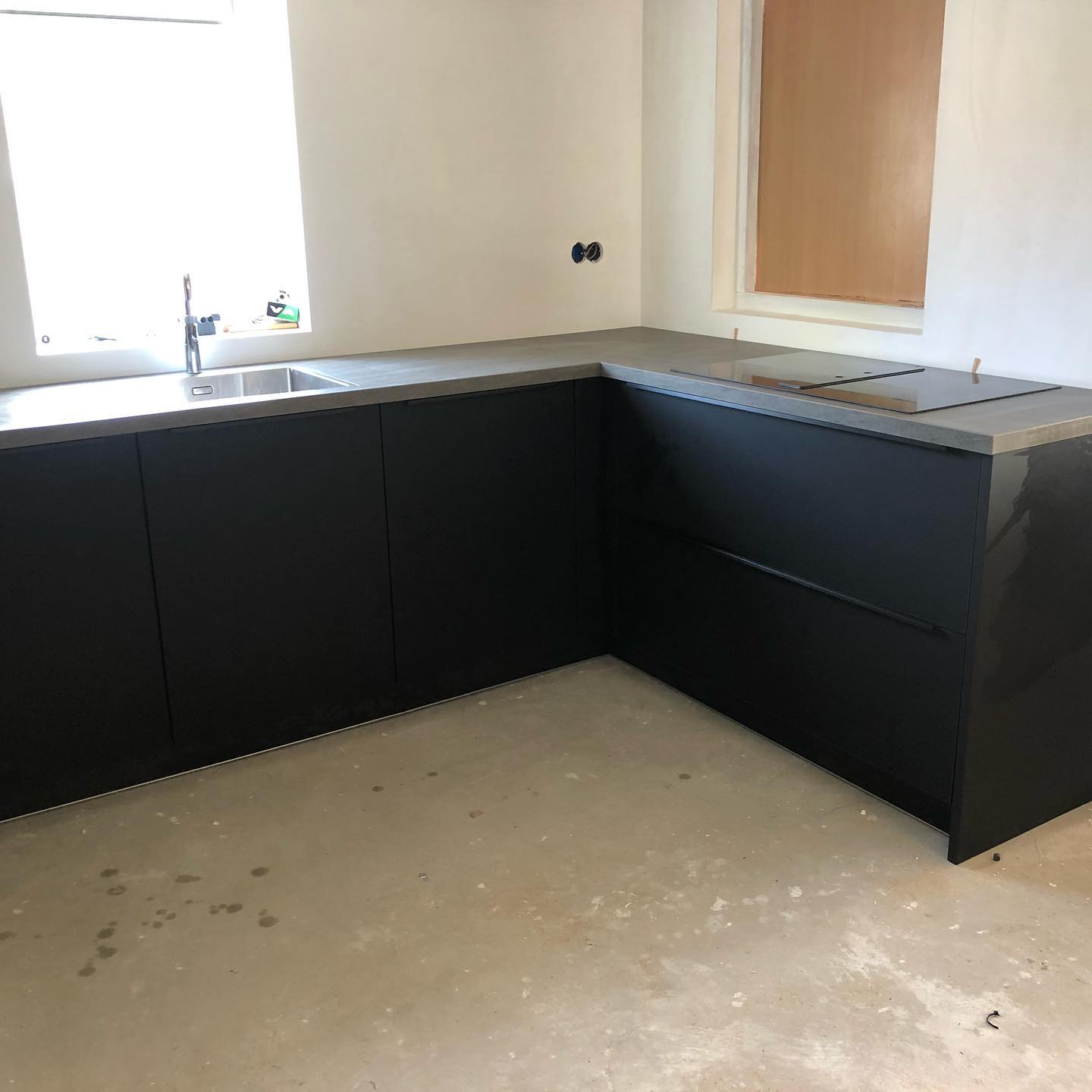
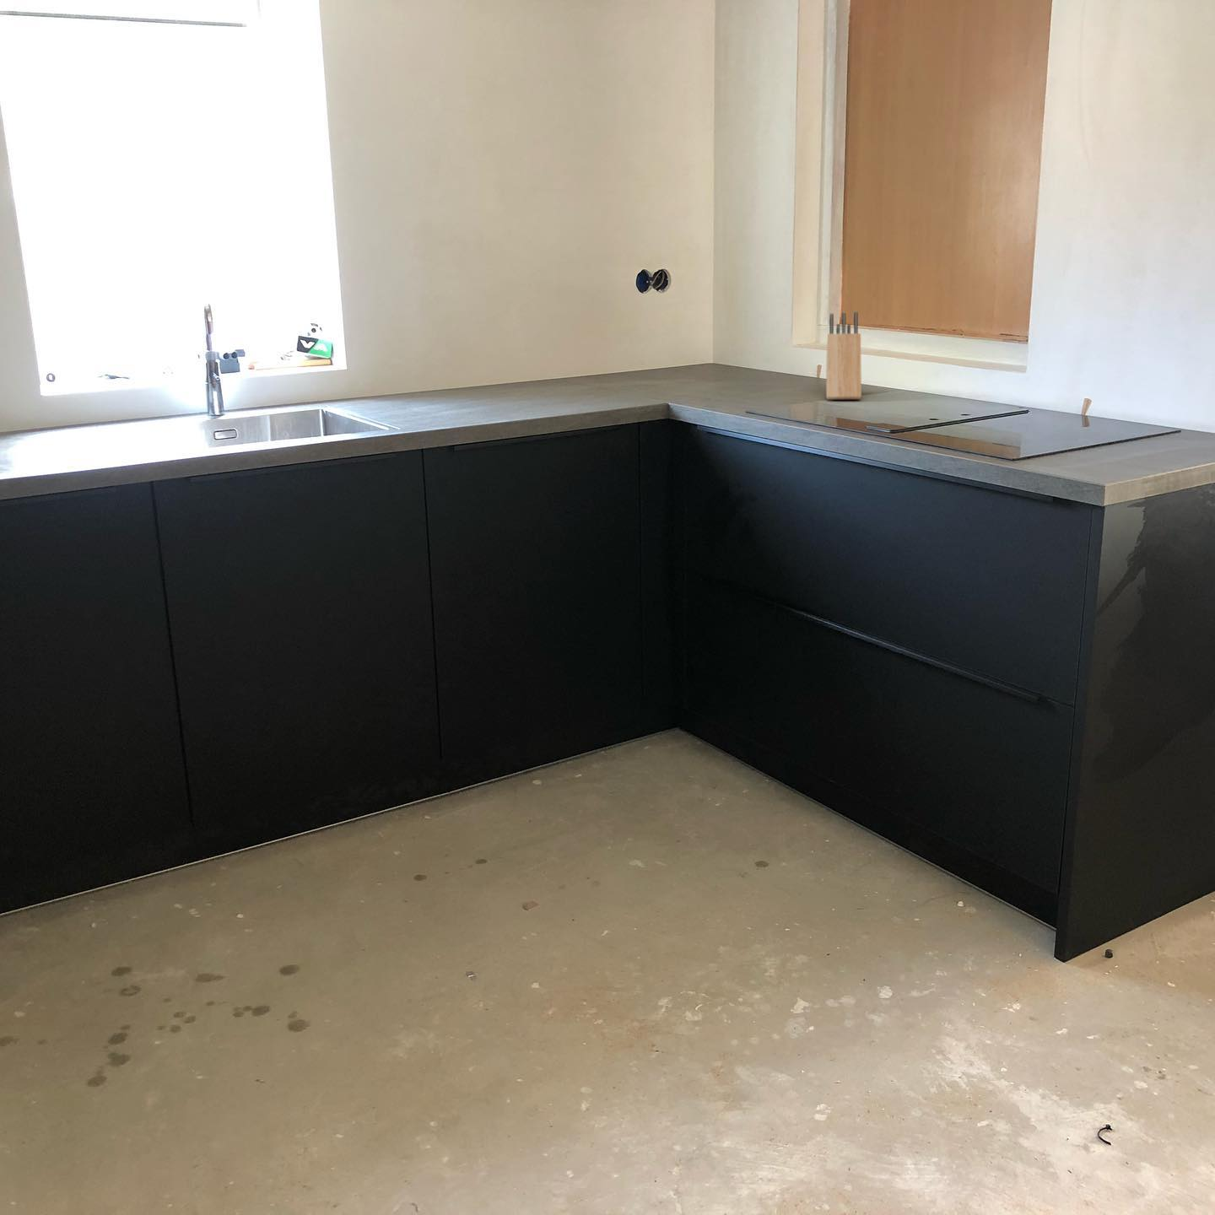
+ knife block (843, 354)
